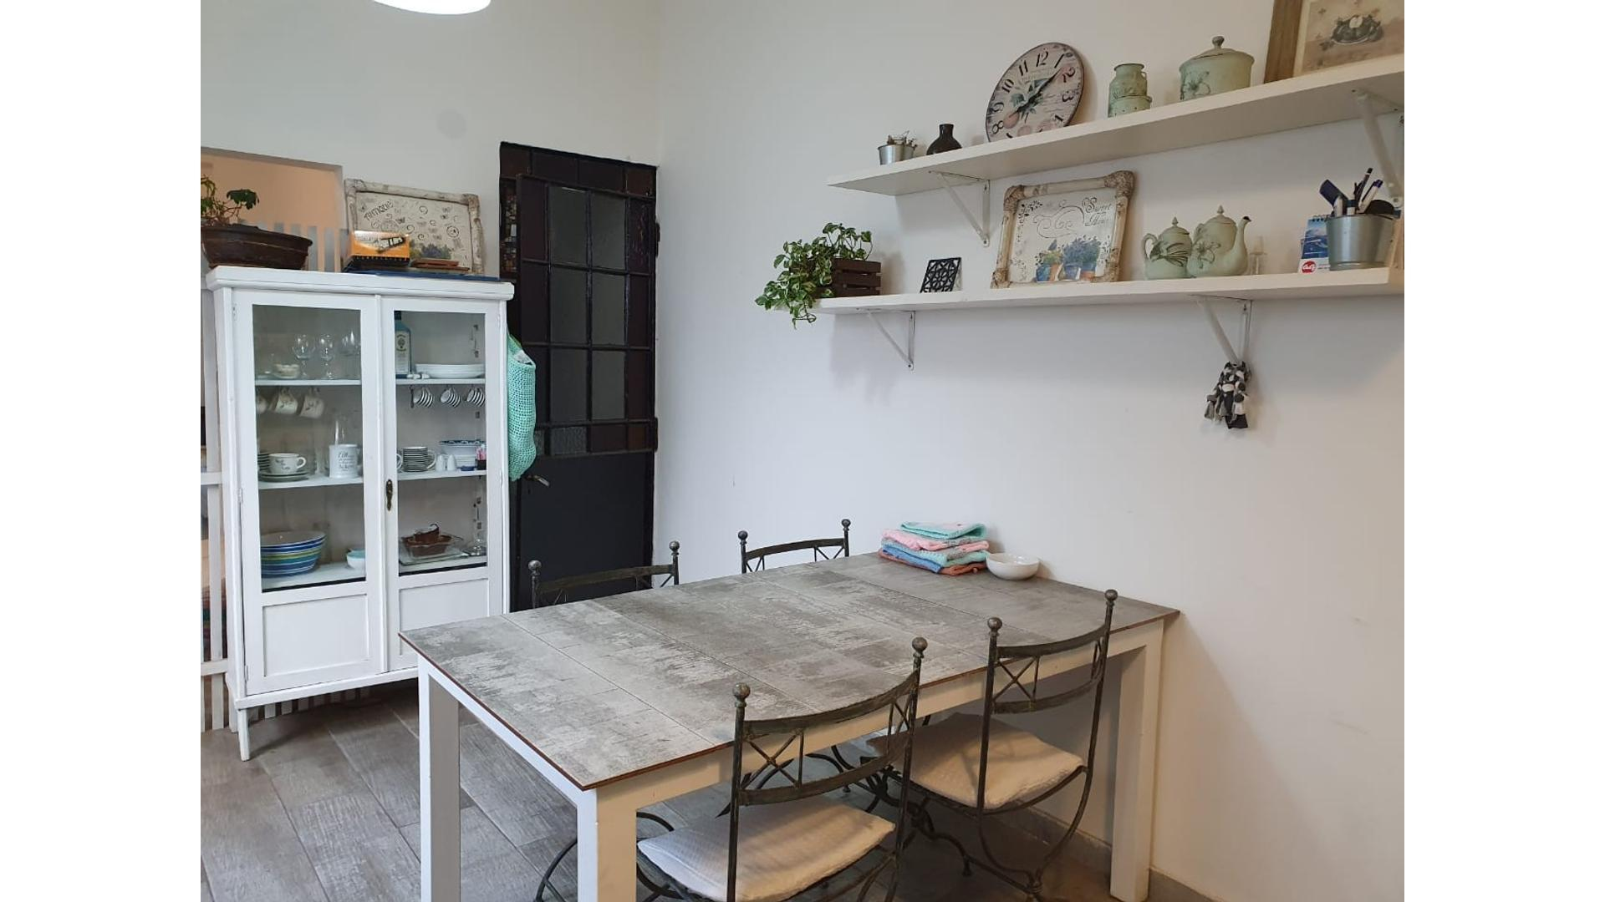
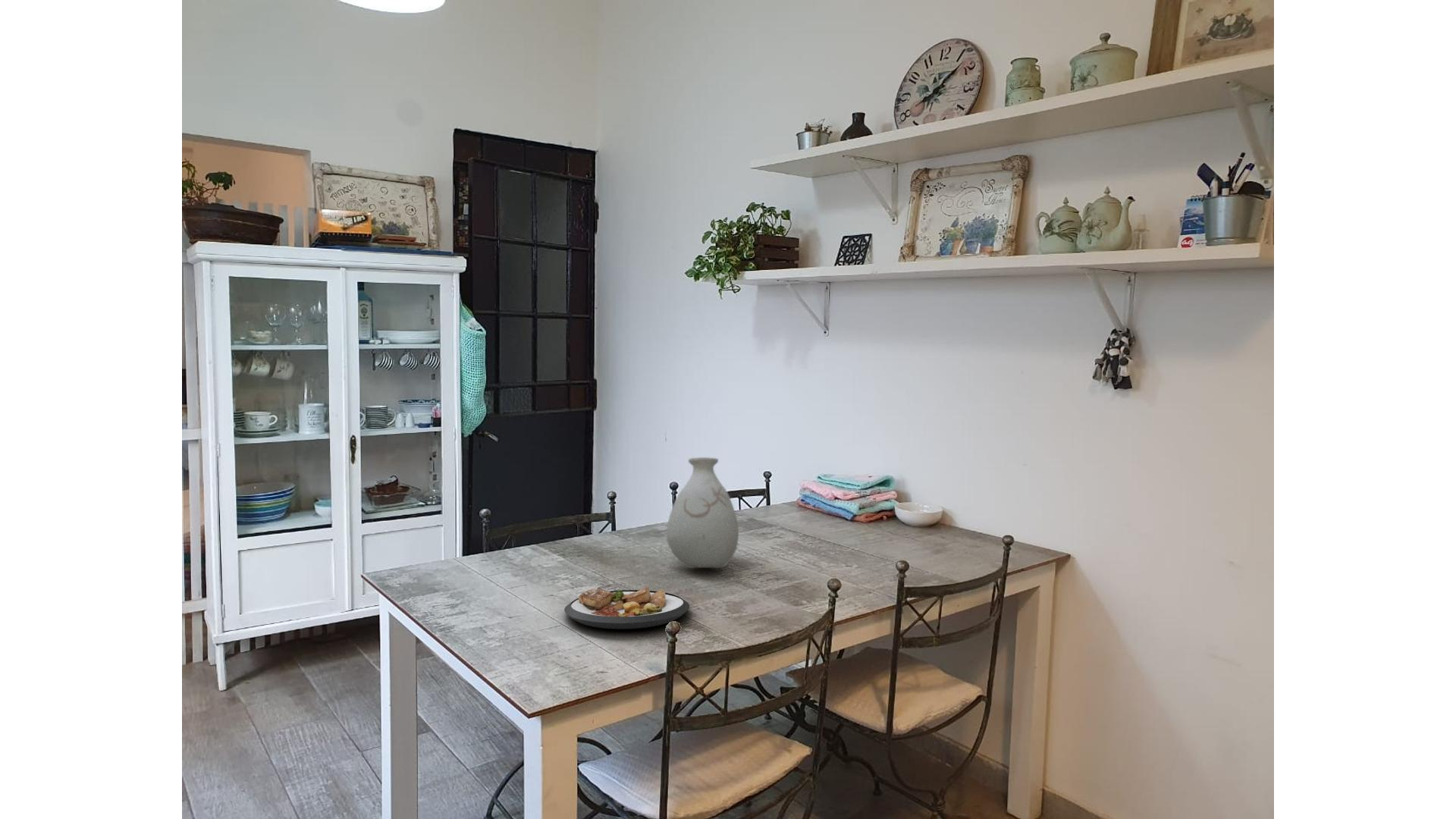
+ plate (627, 603)
+ vase (702, 513)
